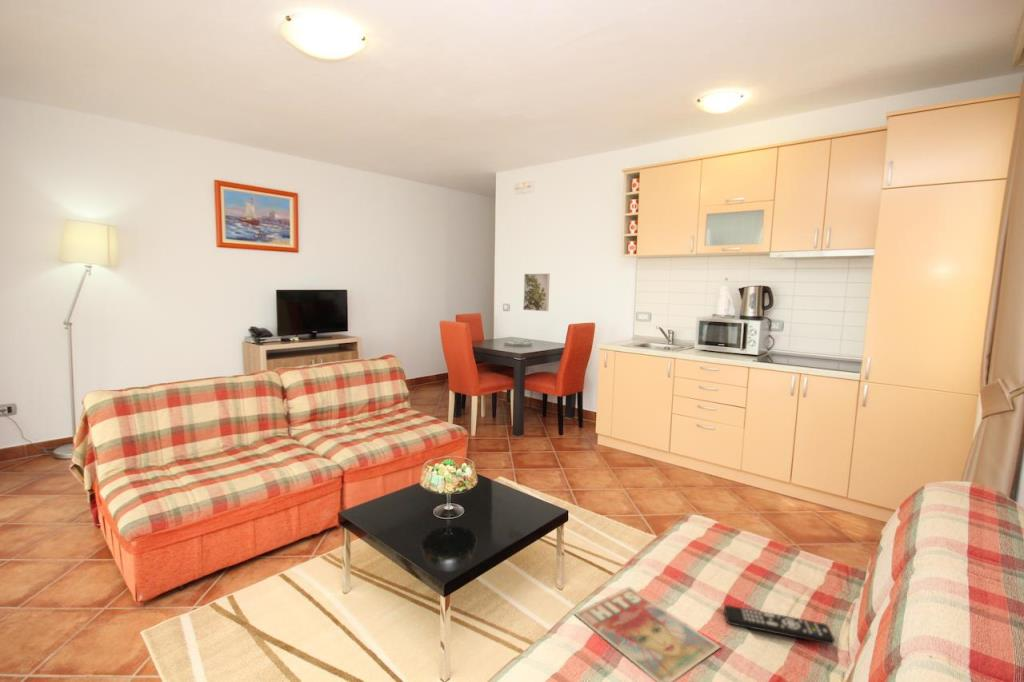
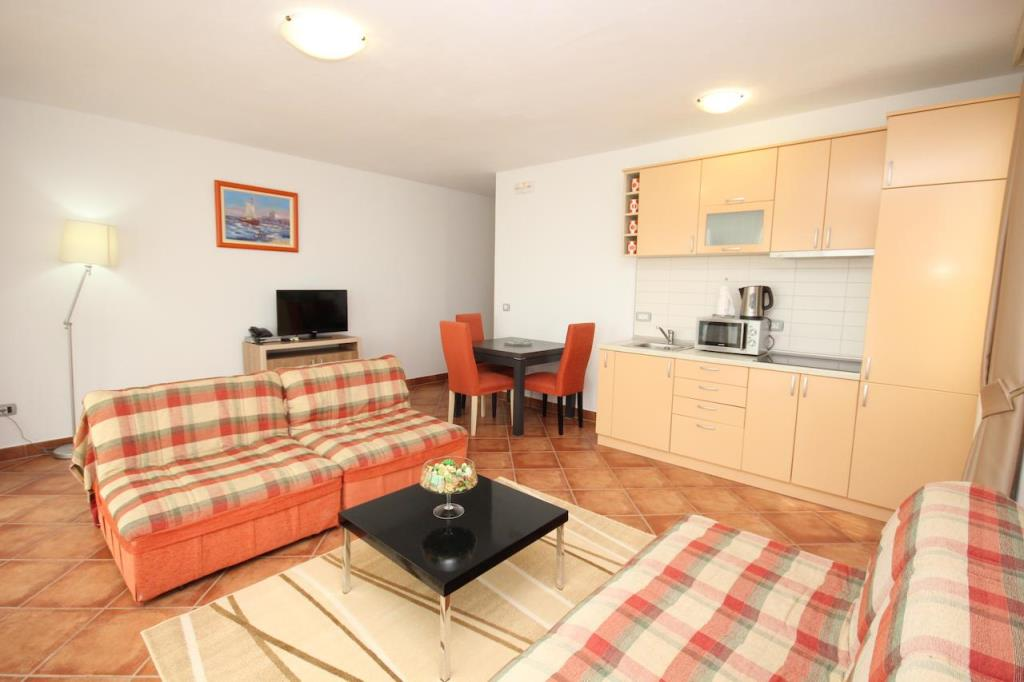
- magazine (644, 629)
- remote control (776, 624)
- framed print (536, 292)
